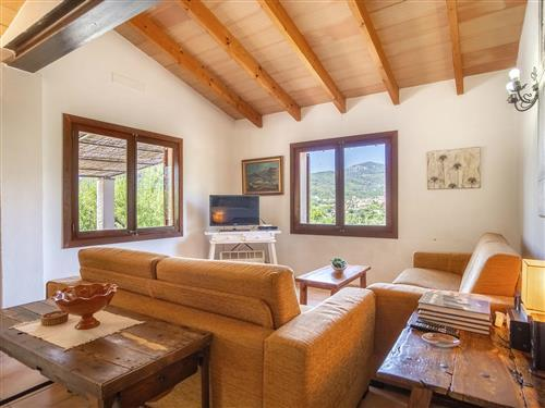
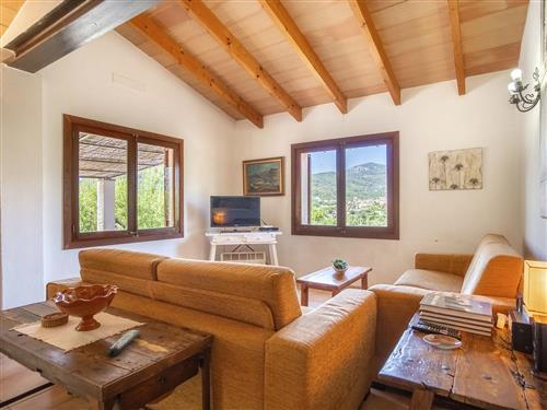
+ remote control (125, 341)
